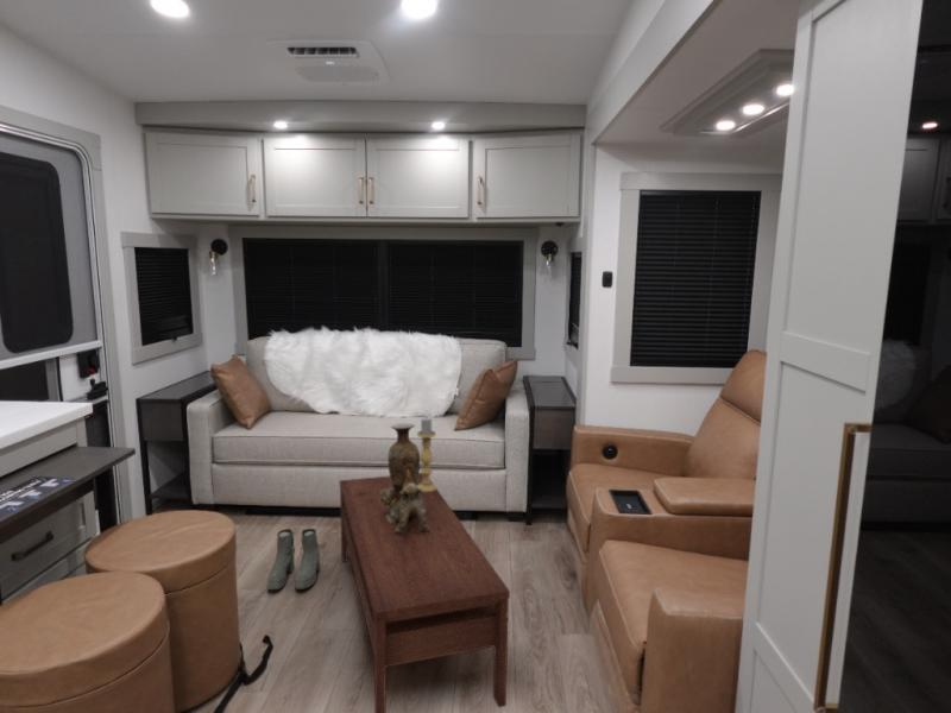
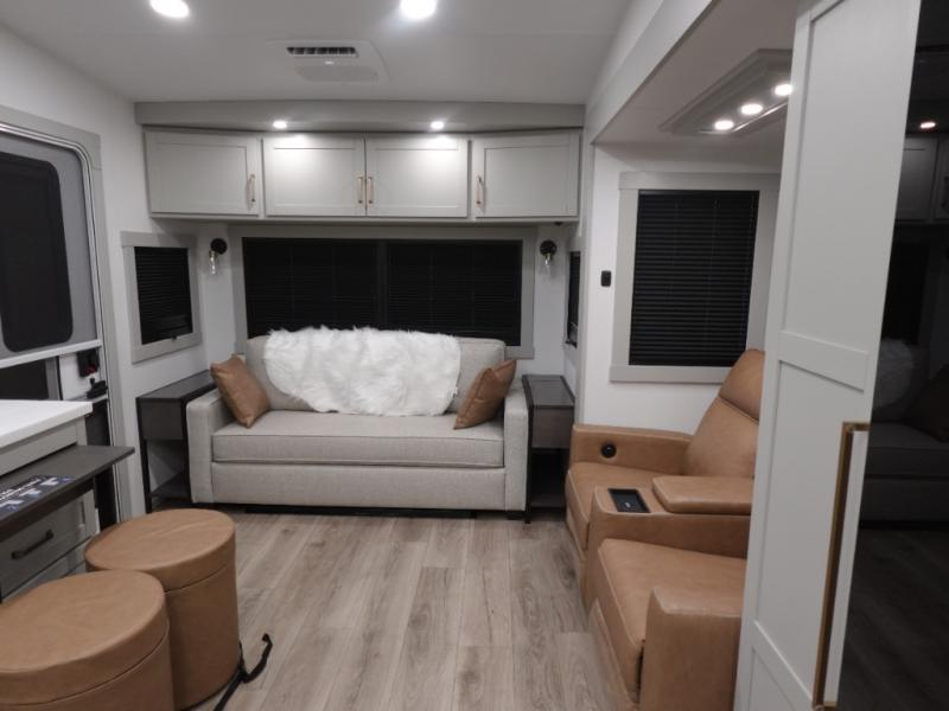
- coffee table (407, 572)
- vase with dog figurine (403, 474)
- candle holder (426, 452)
- boots (292, 556)
